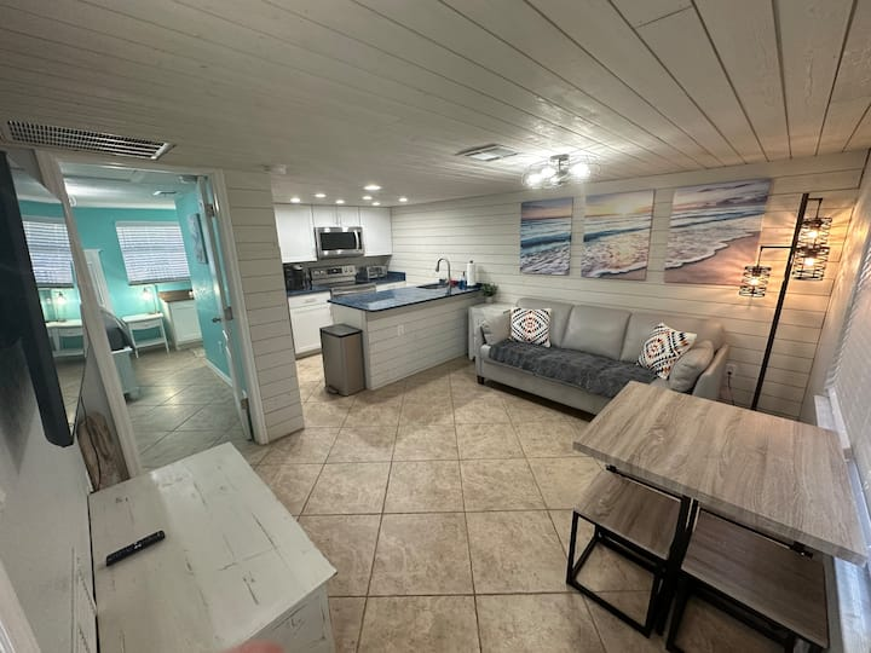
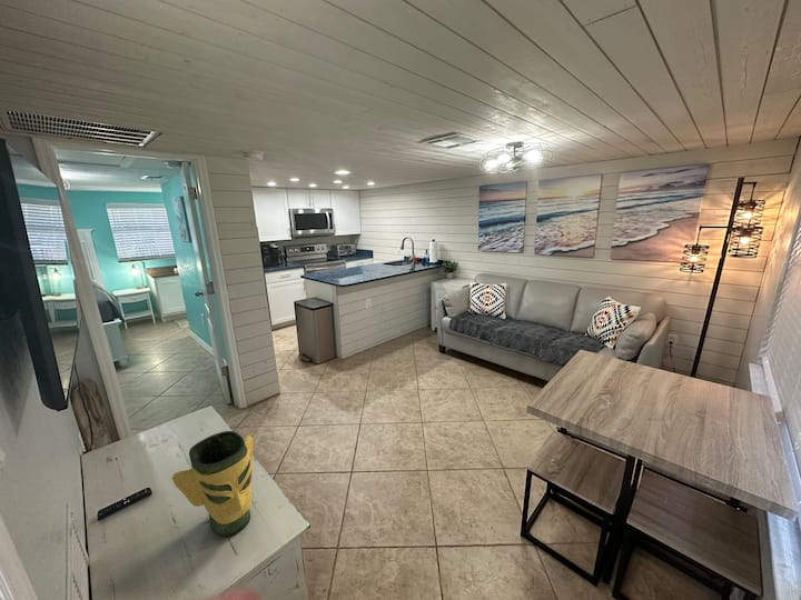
+ vase (226, 487)
